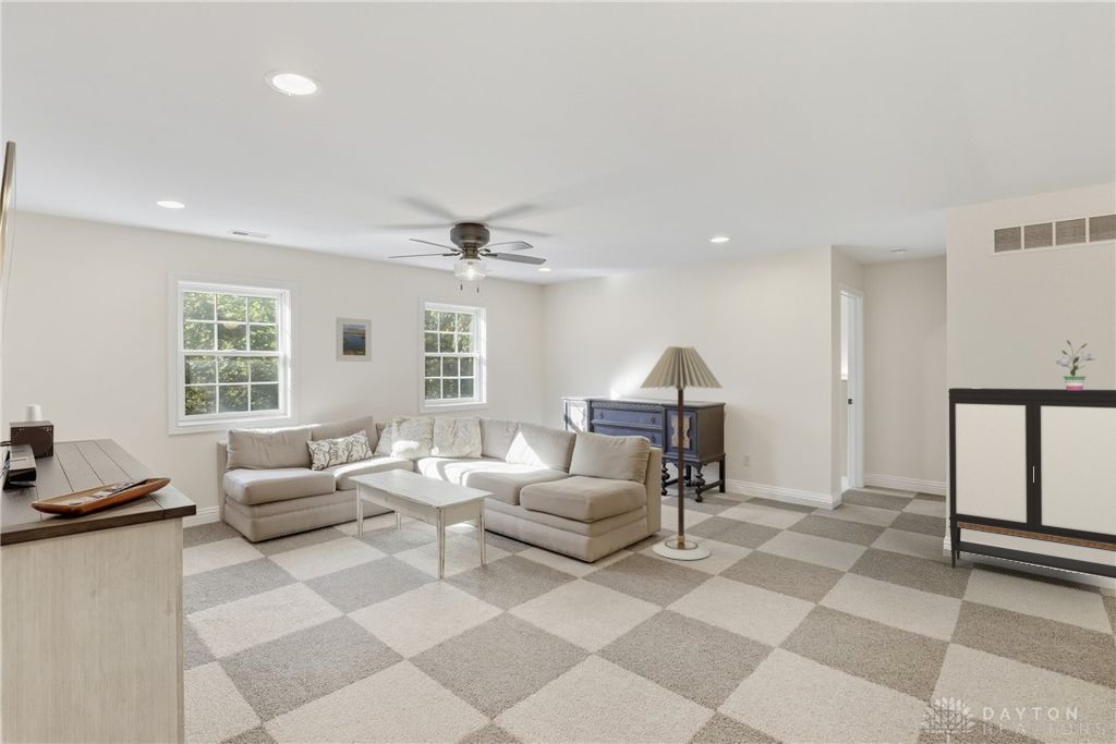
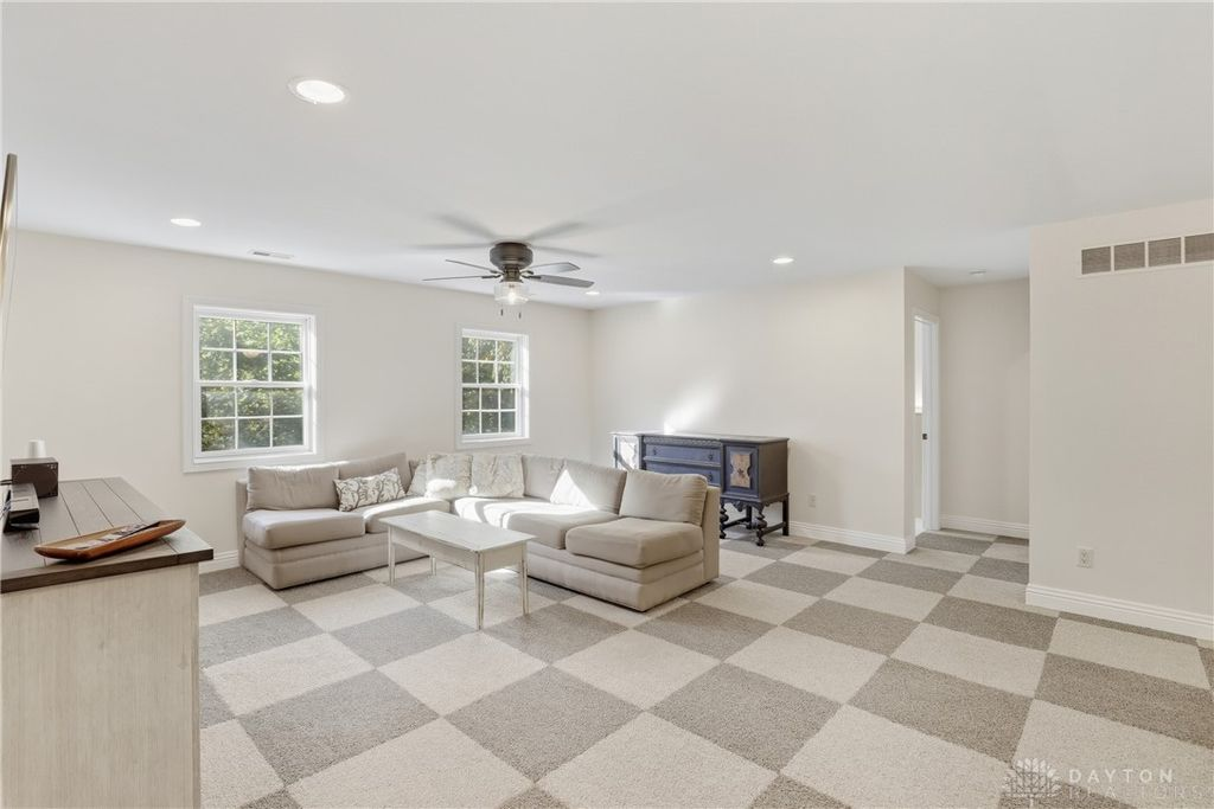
- storage cabinet (1034, 484)
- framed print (353, 340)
- potted plant (1076, 365)
- floor lamp (680, 448)
